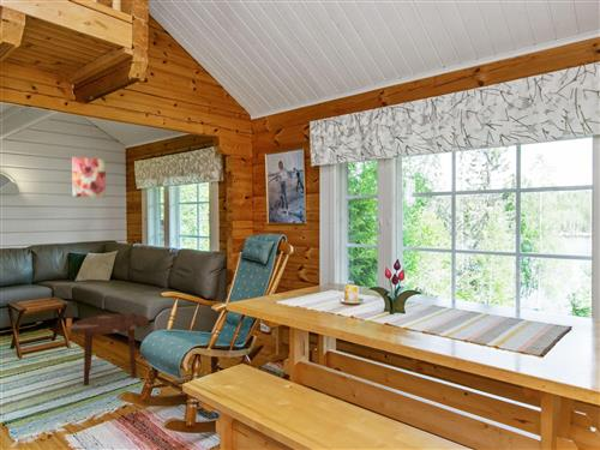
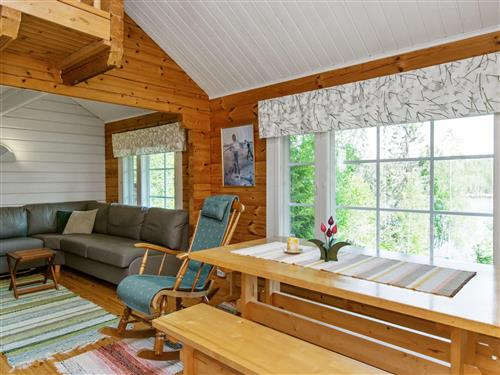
- wall art (89, 178)
- side table (110, 332)
